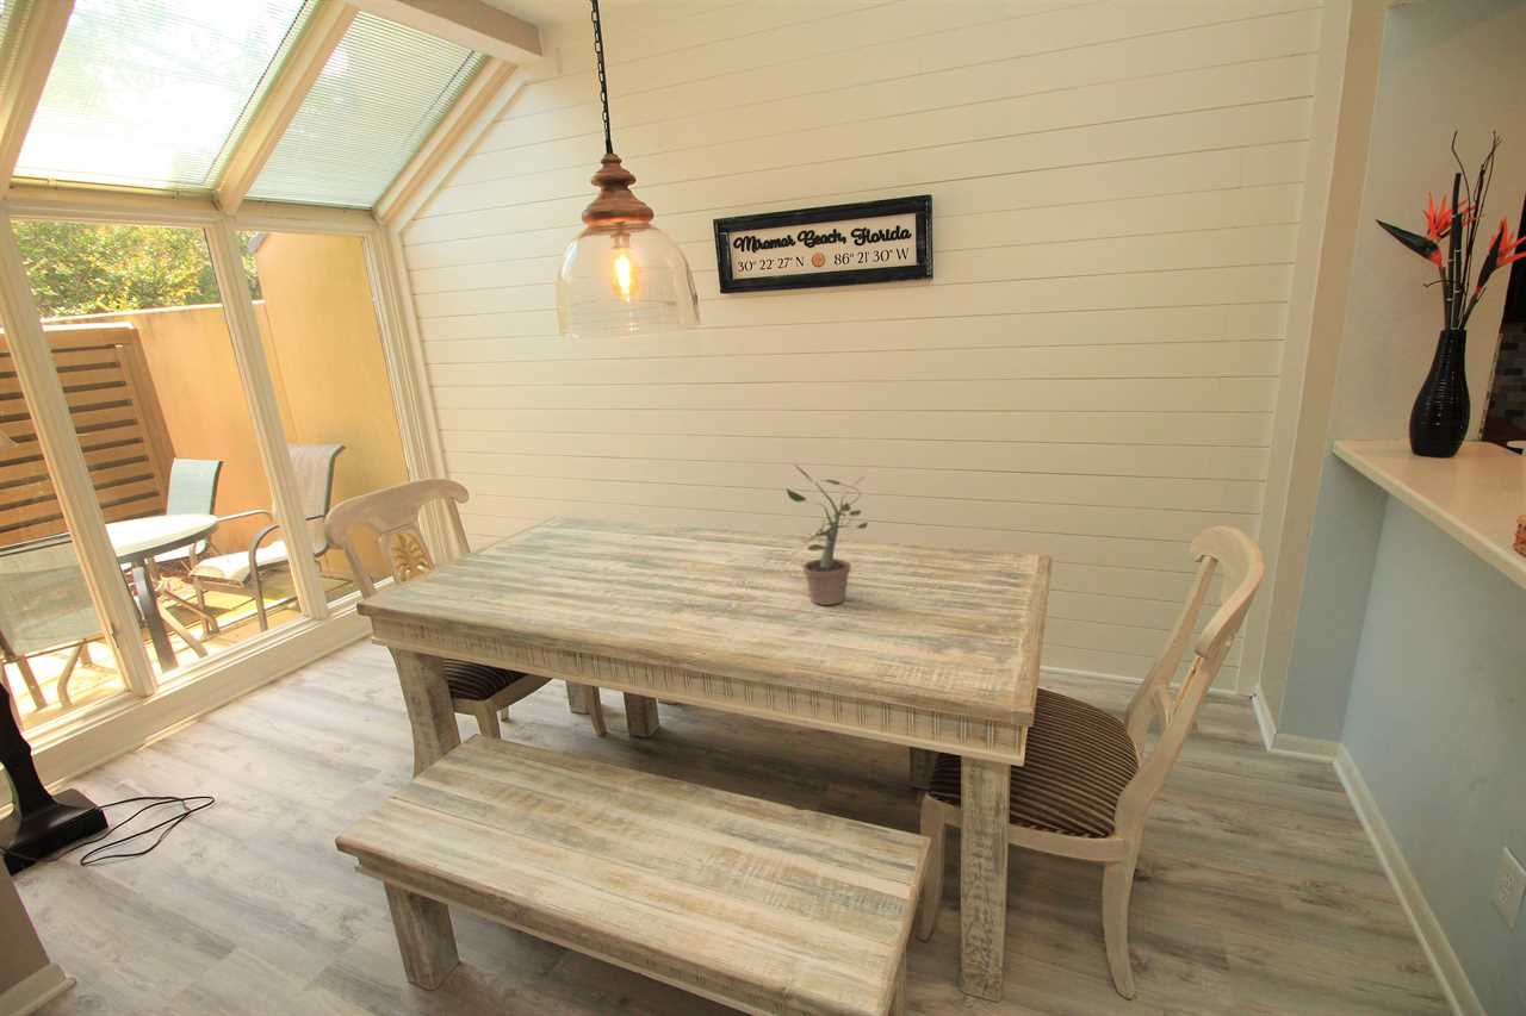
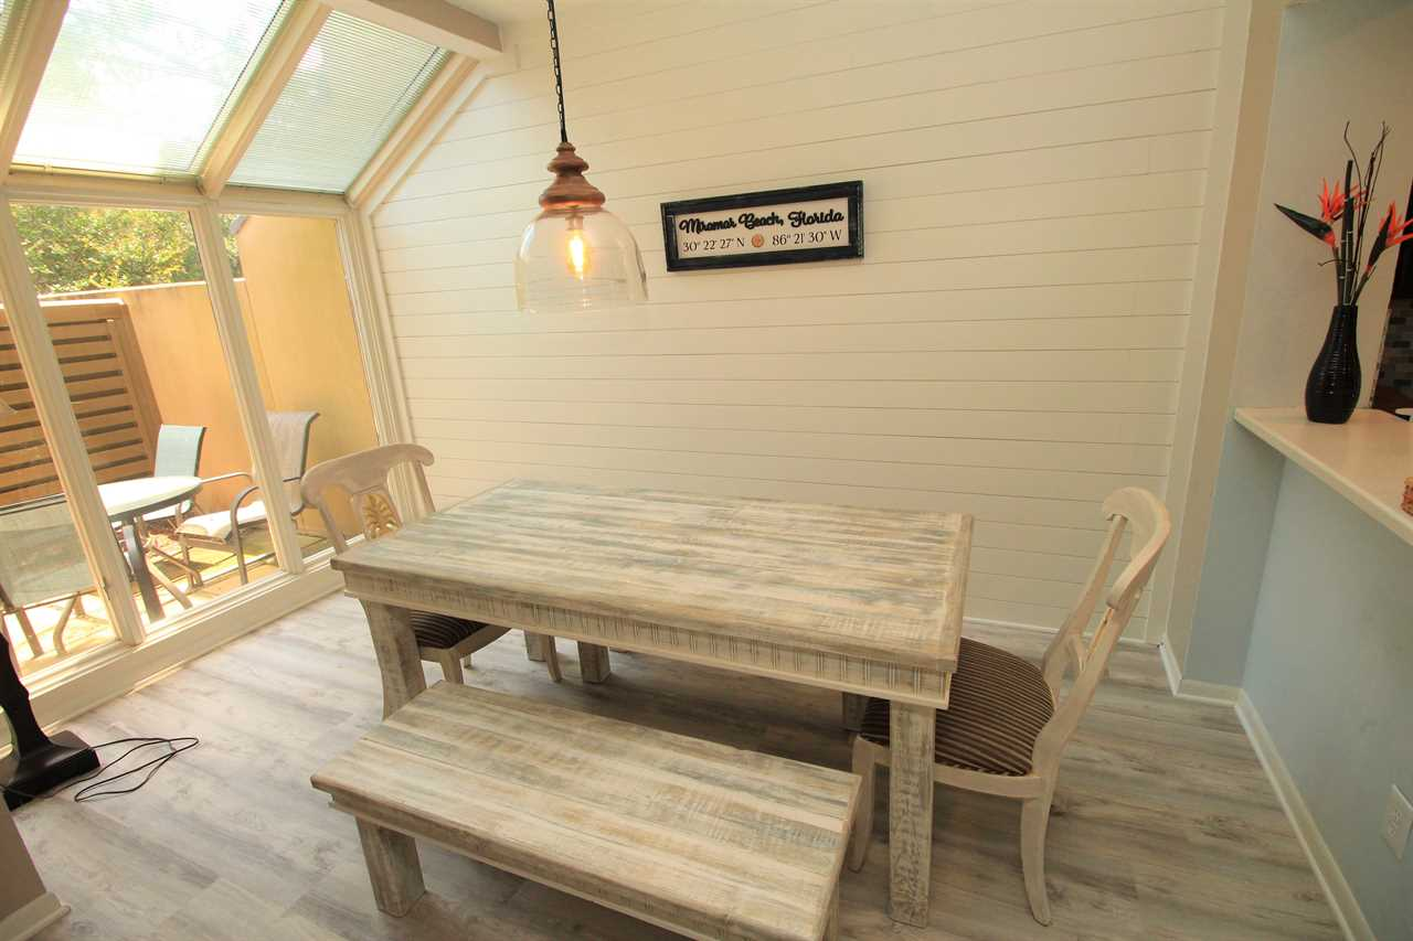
- potted plant (832, 529)
